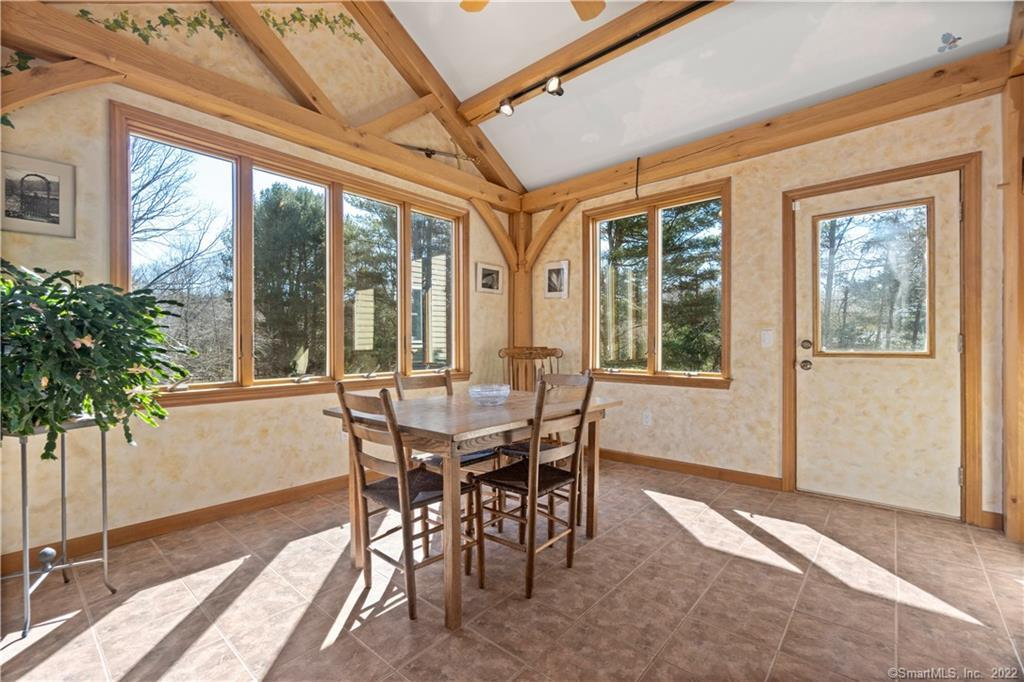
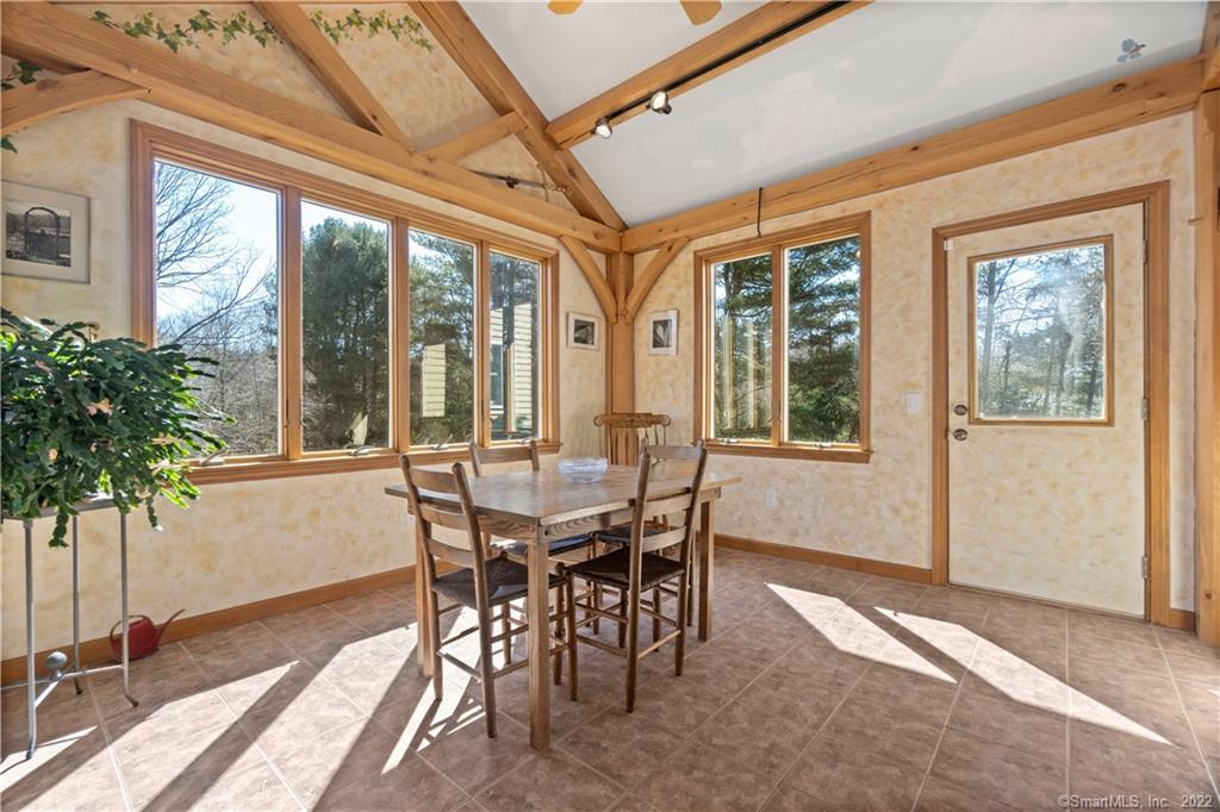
+ watering can (149, 631)
